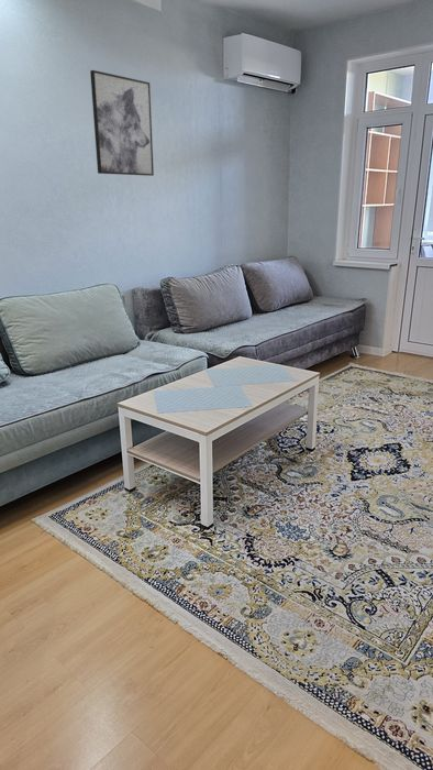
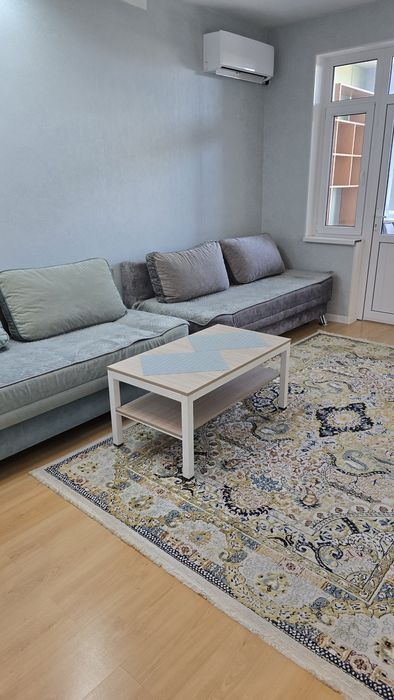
- wall art (124, 127)
